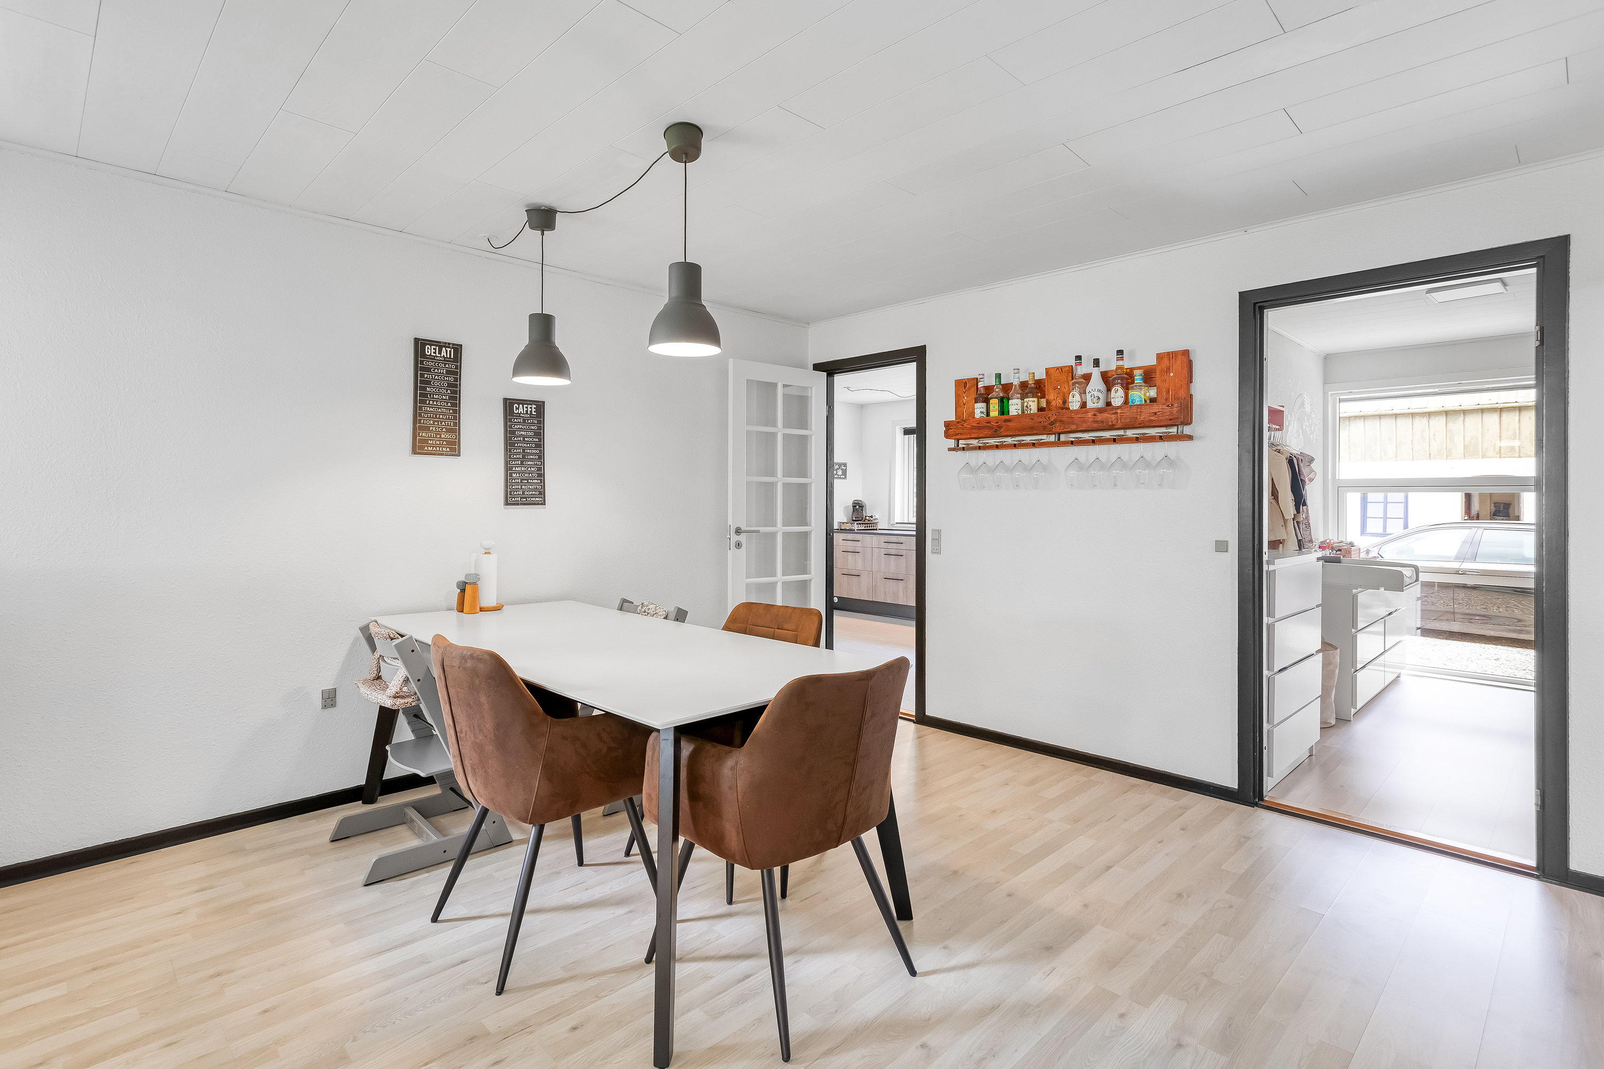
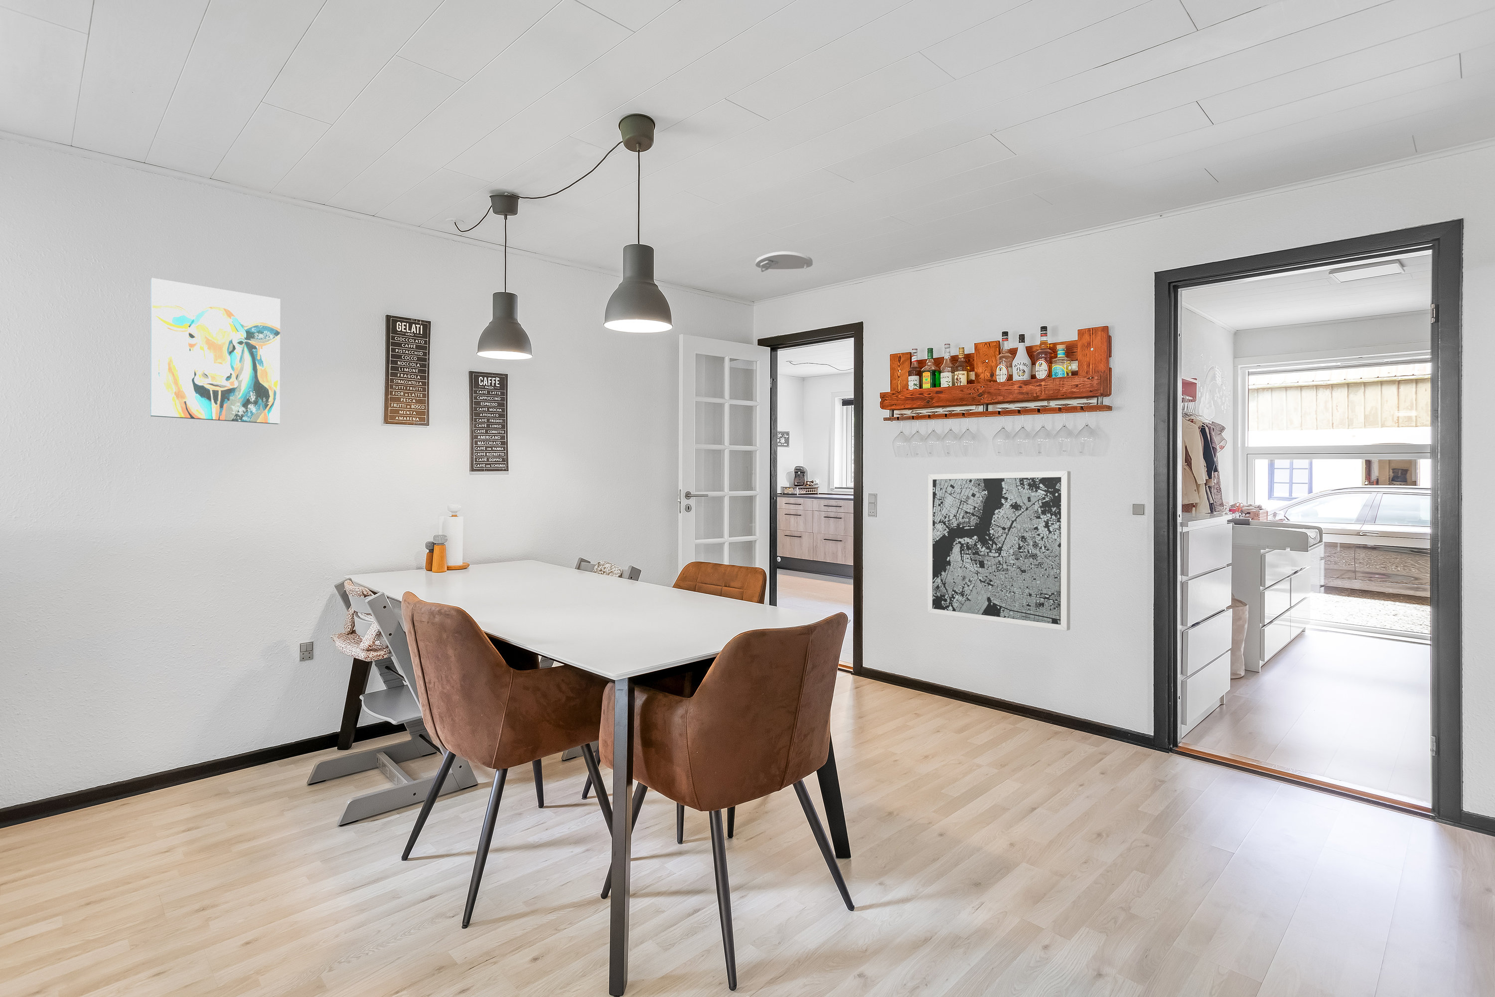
+ wall art (218, 355)
+ smoke detector (784, 264)
+ wall art (994, 546)
